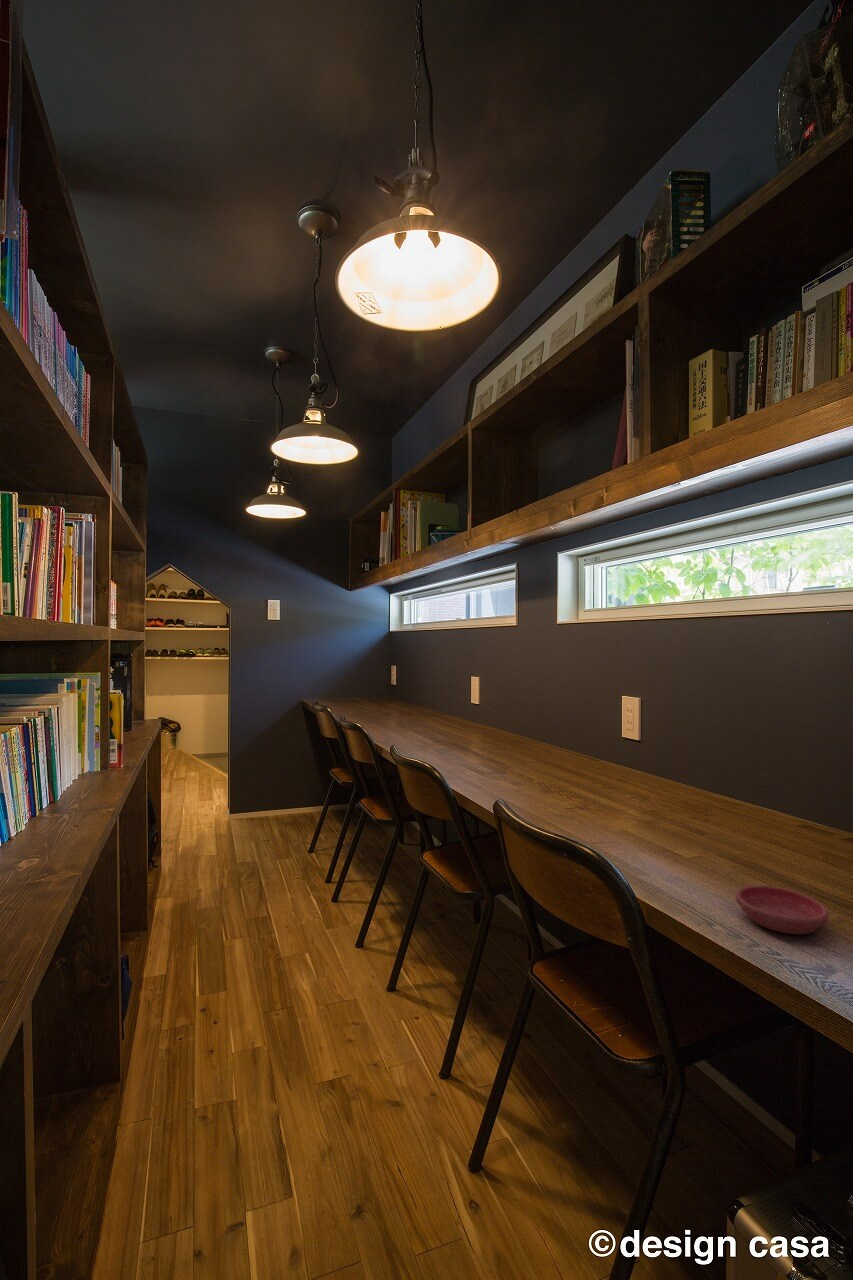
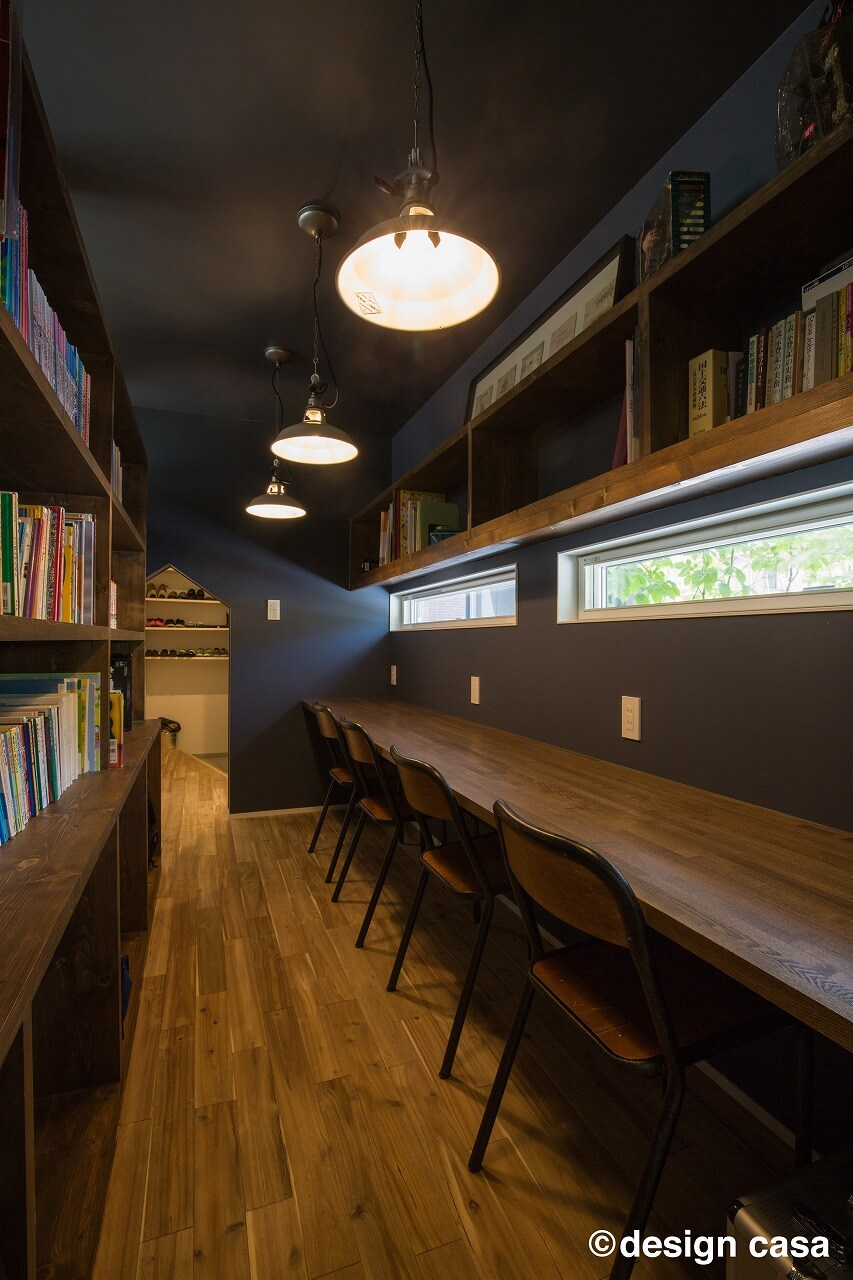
- saucer (780, 910)
